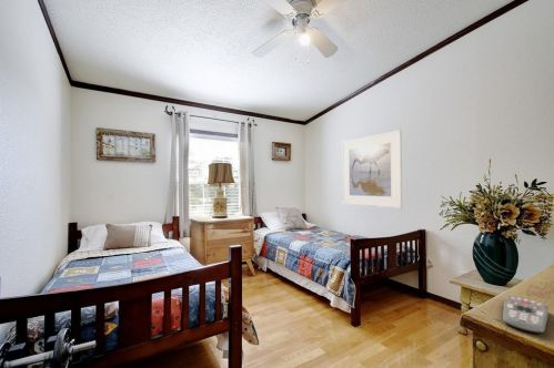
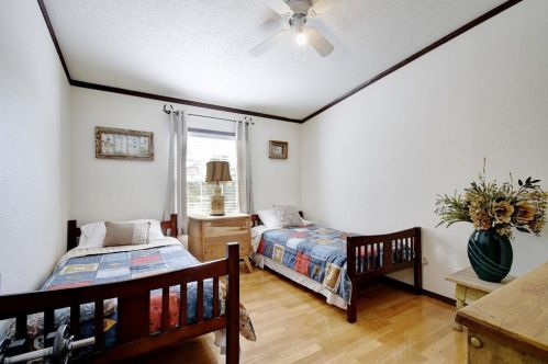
- remote control (524, 313)
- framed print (369, 171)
